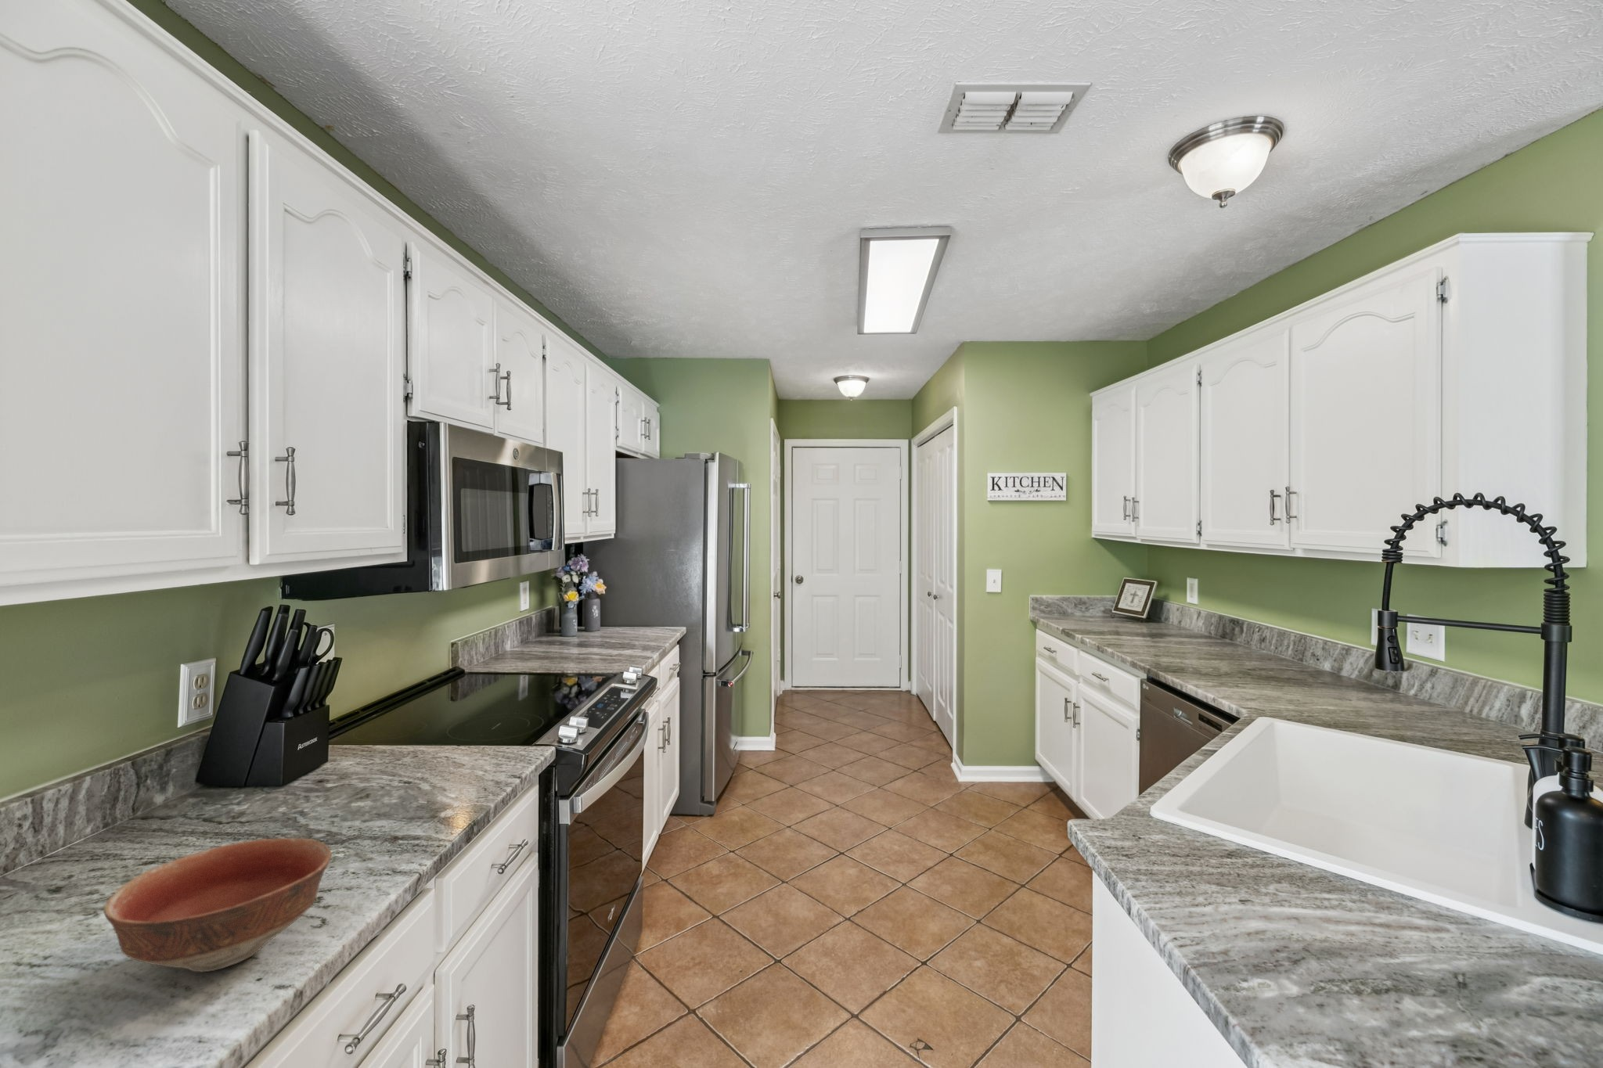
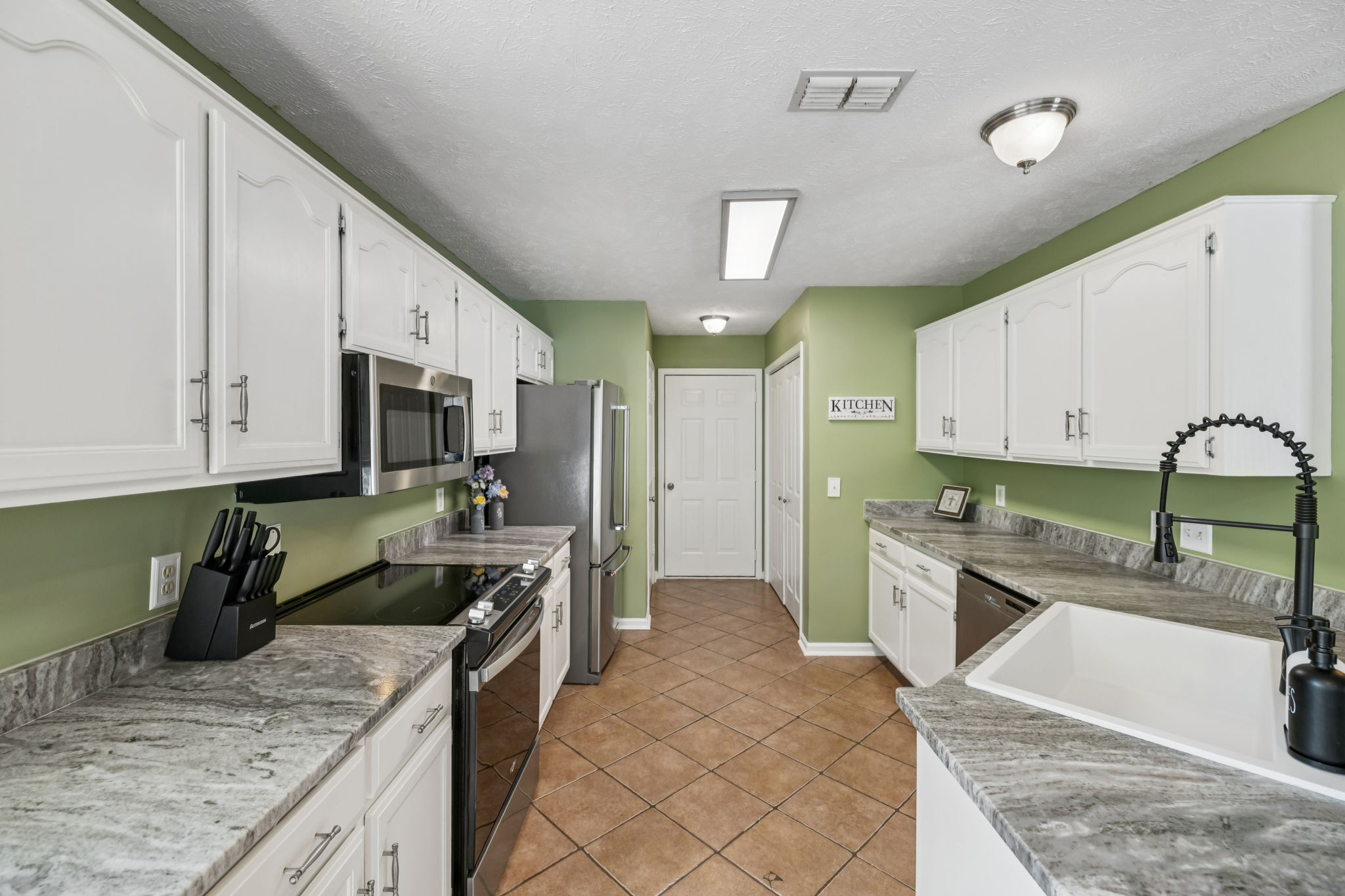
- bowl (228, 912)
